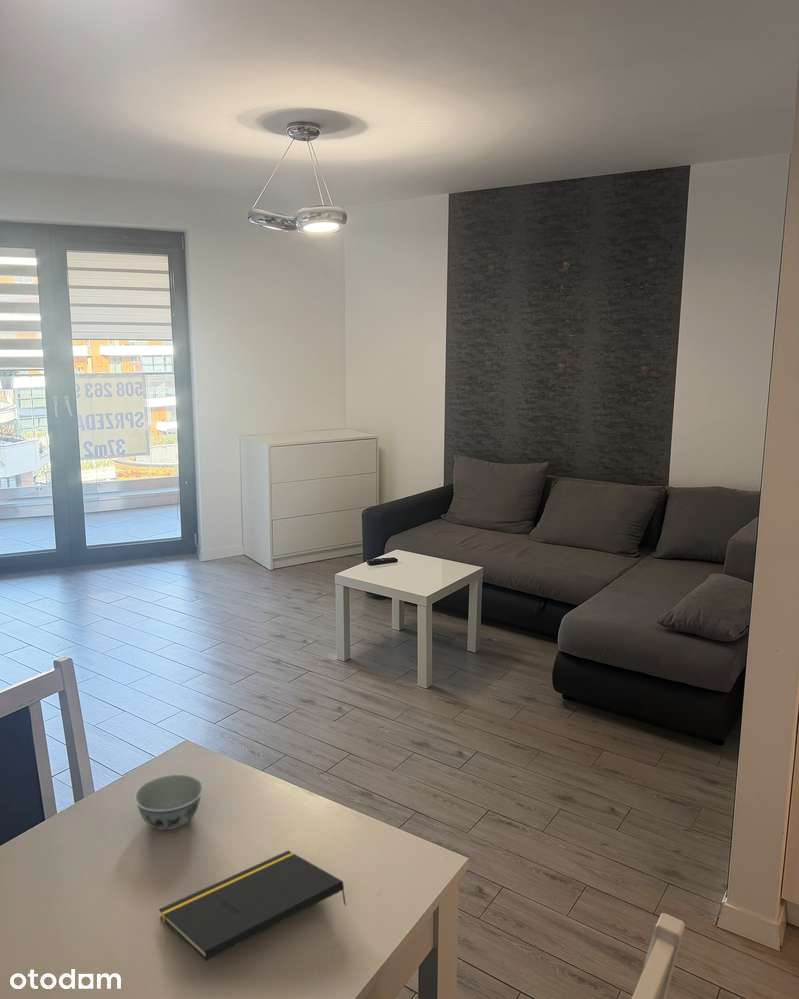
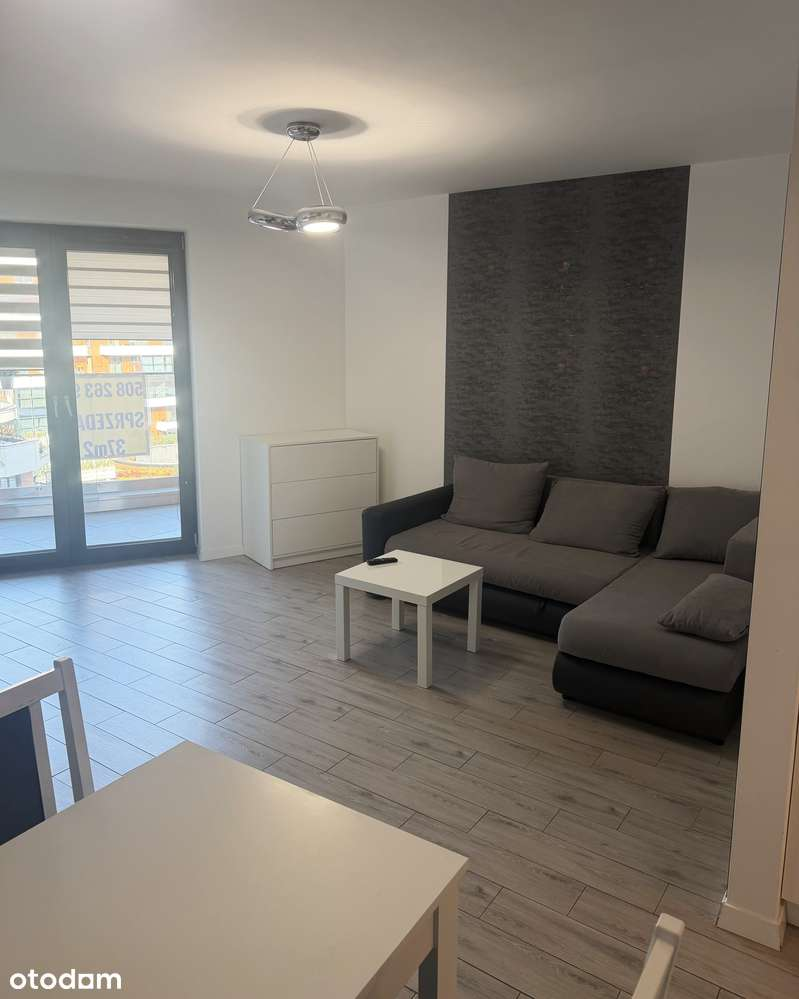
- bowl (169, 805)
- notepad (252, 899)
